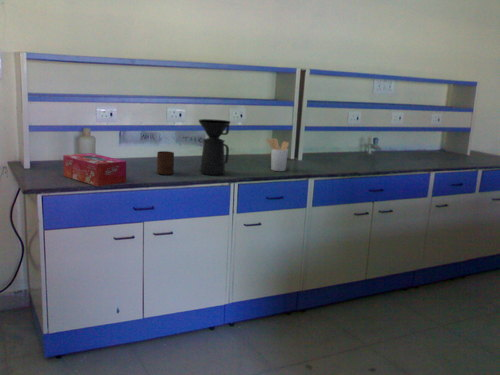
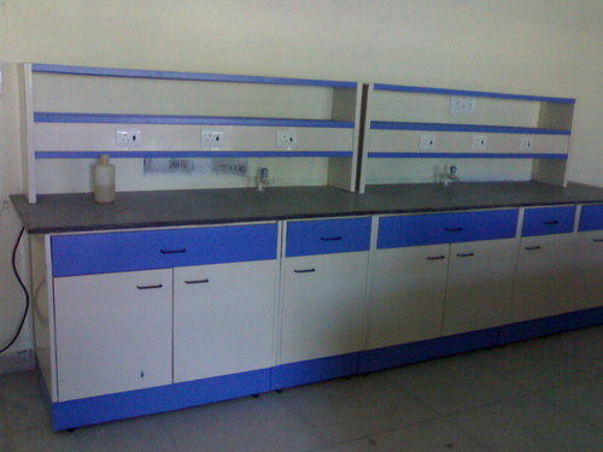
- utensil holder (276, 153)
- cup (164, 162)
- coffee maker (213, 147)
- tissue box (94, 168)
